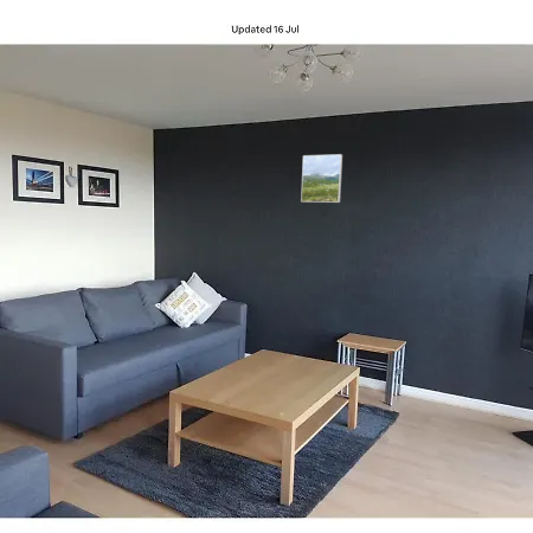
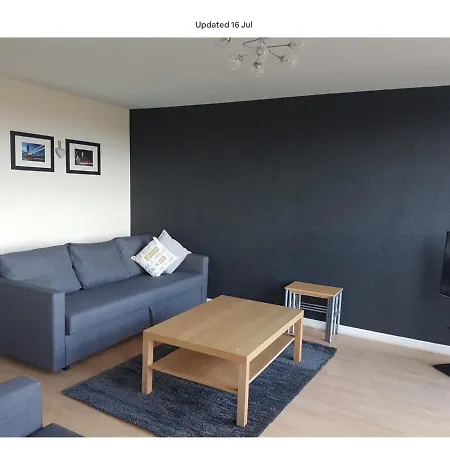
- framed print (321, 178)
